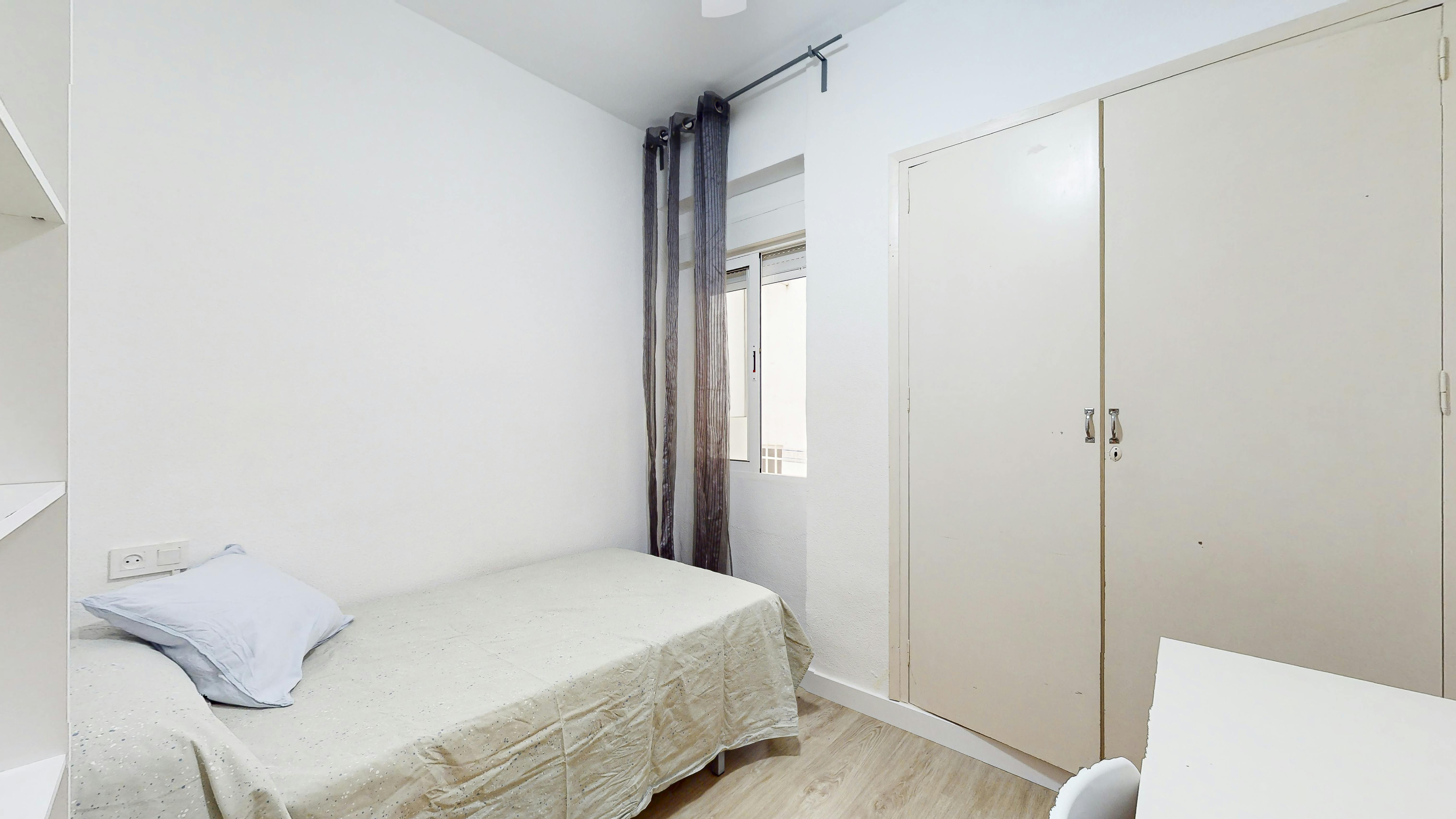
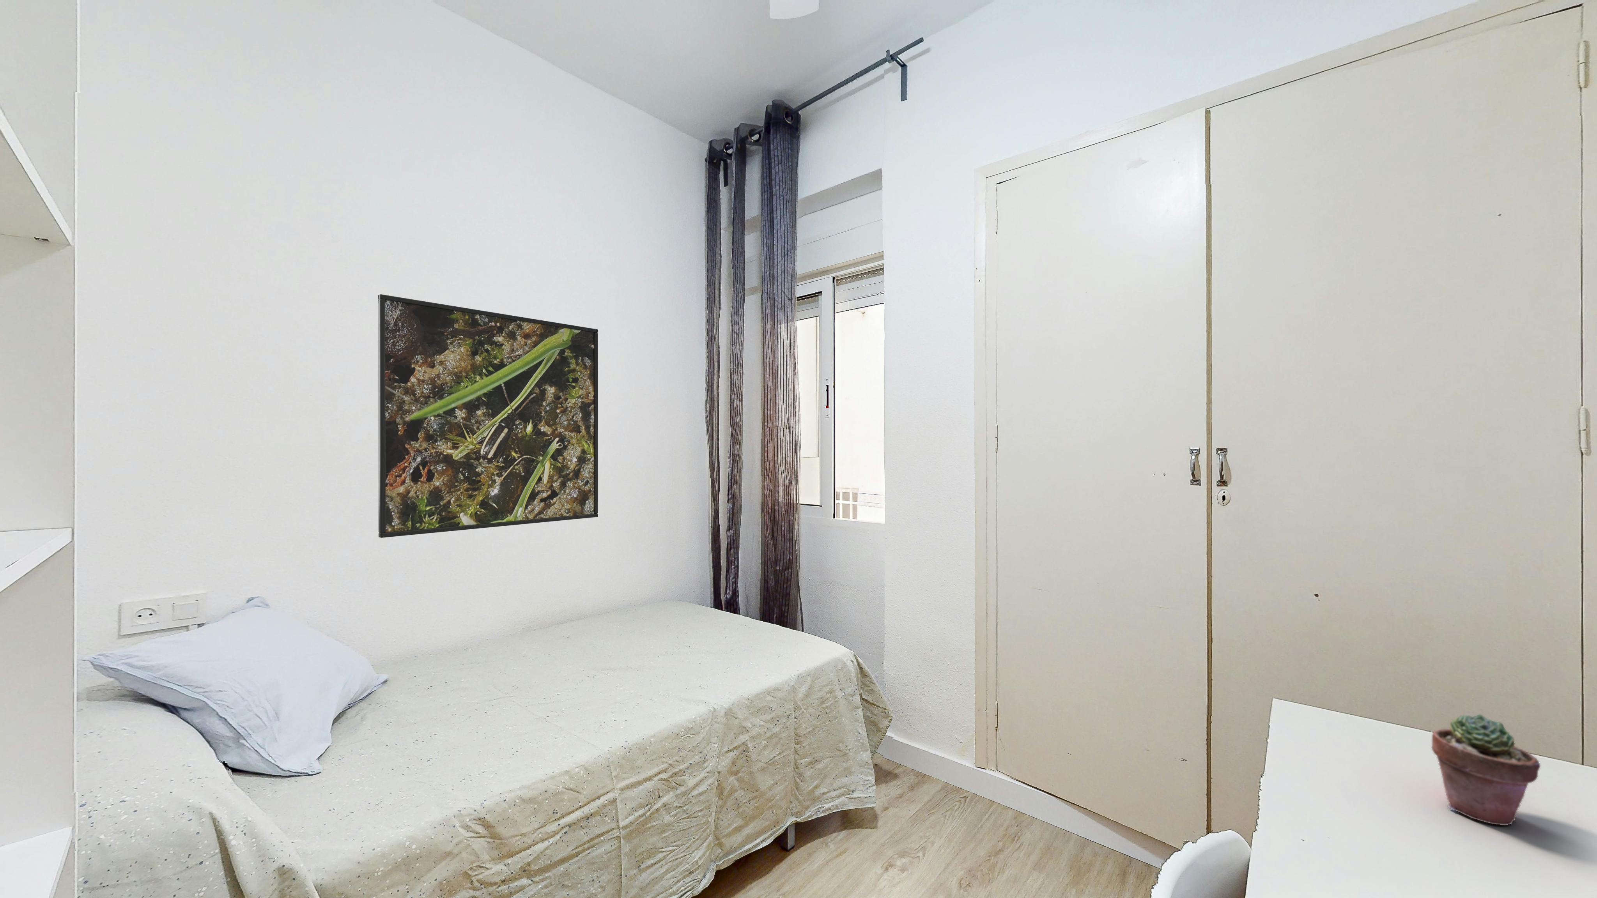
+ potted succulent (1482, 764)
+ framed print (501, 420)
